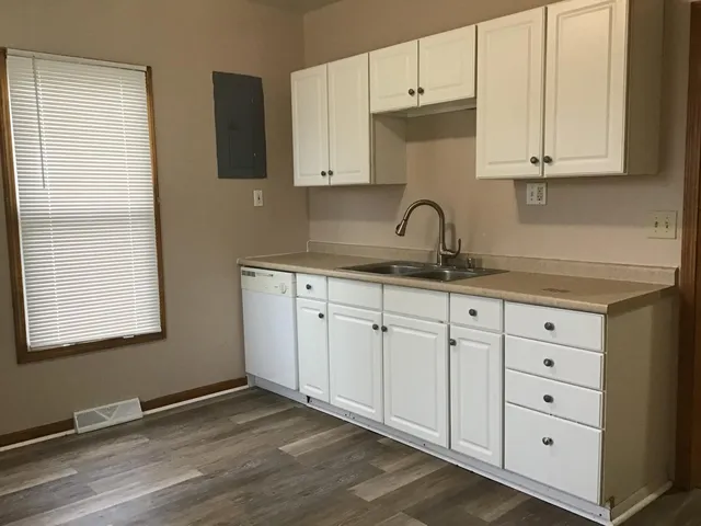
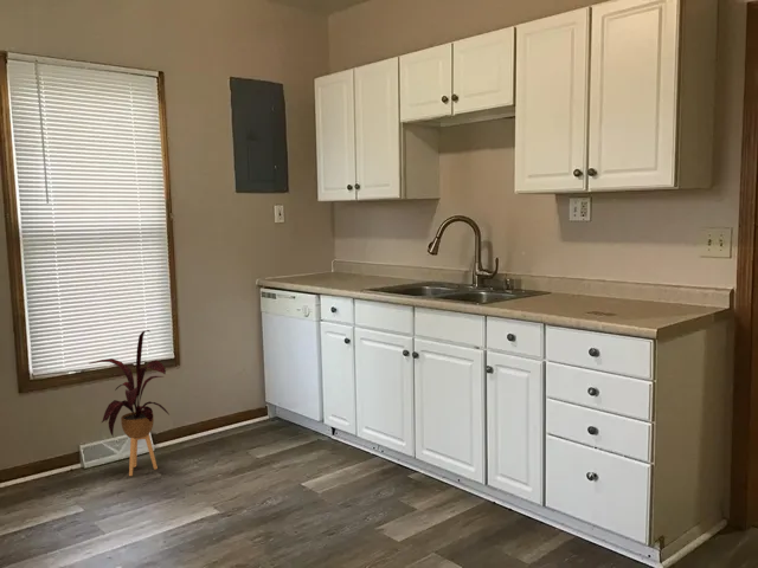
+ house plant (130, 402)
